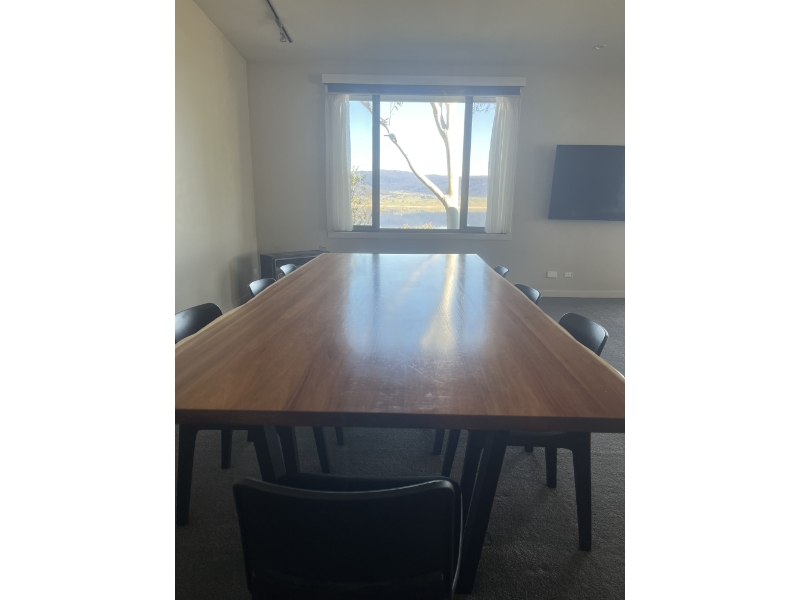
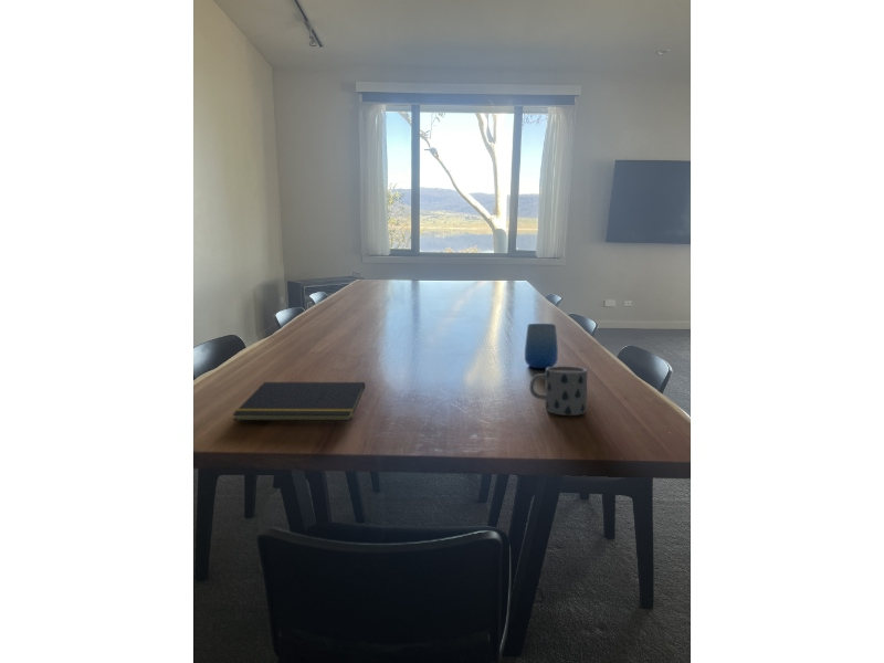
+ cup (540, 345)
+ notepad (304, 399)
+ mug (557, 389)
